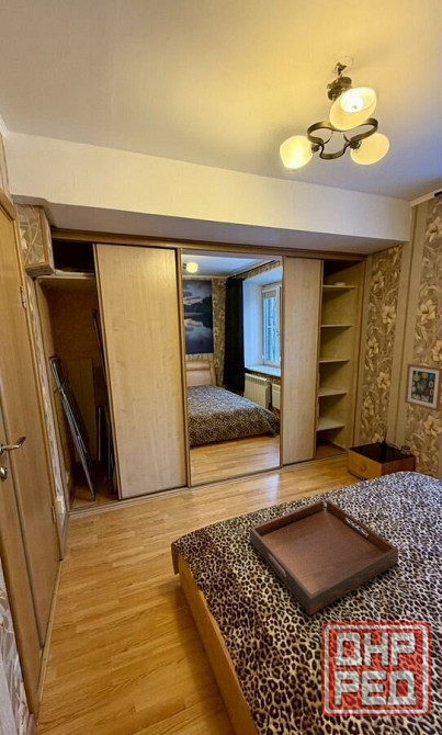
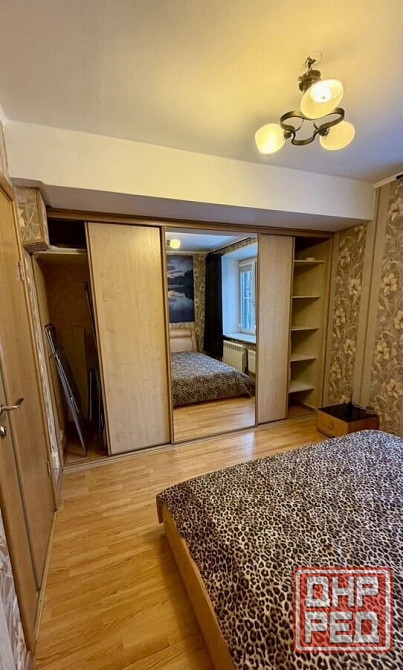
- wall art (422, 386)
- serving tray (319, 544)
